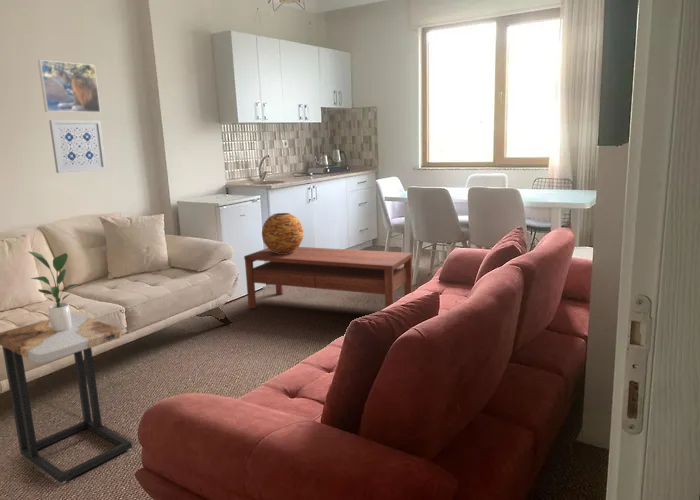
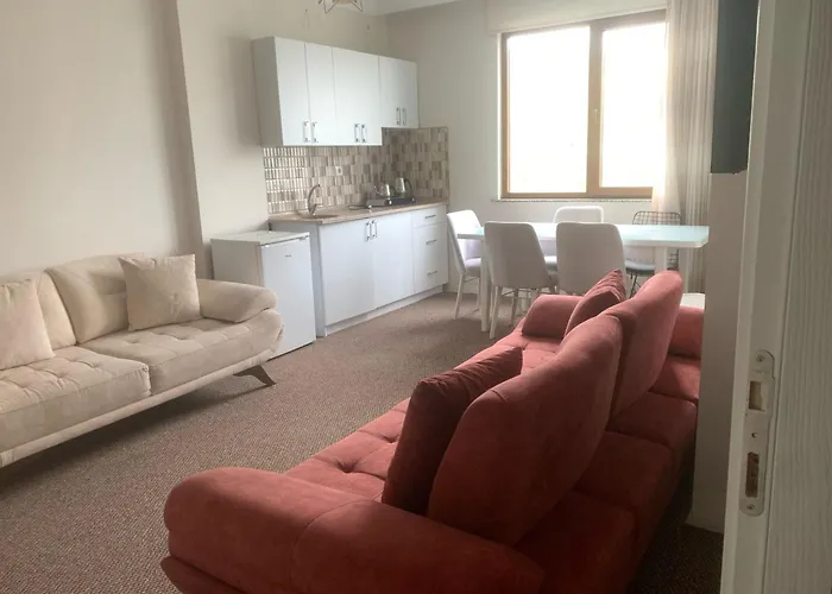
- coffee table (328, 281)
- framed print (70, 87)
- potted plant (57, 288)
- side table (79, 391)
- wall art (79, 146)
- vase (282, 233)
